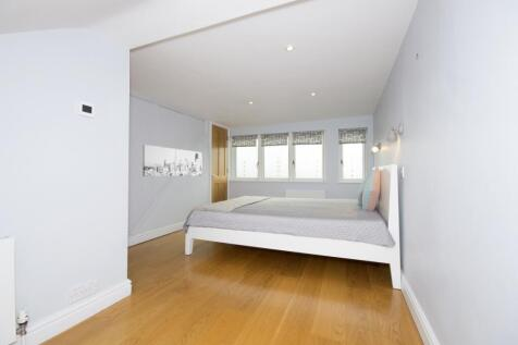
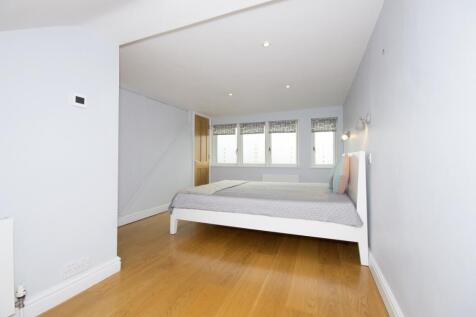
- wall art (176, 162)
